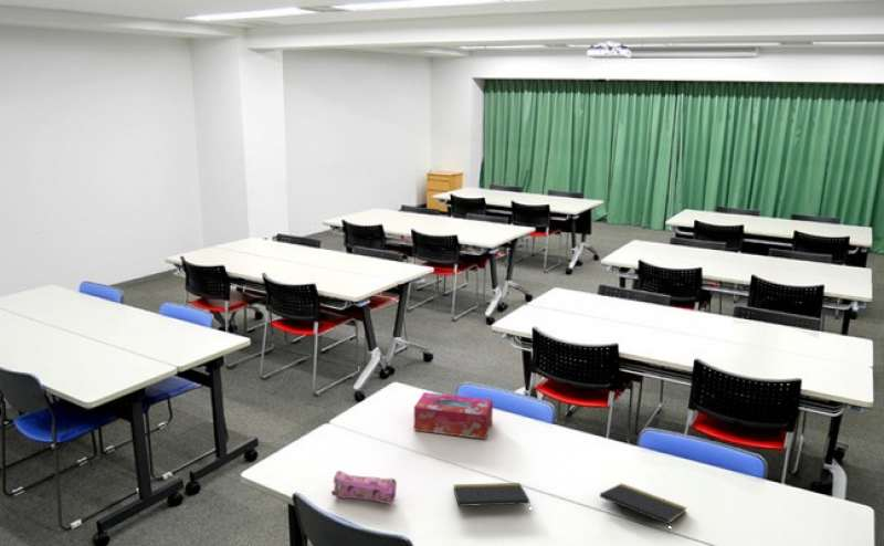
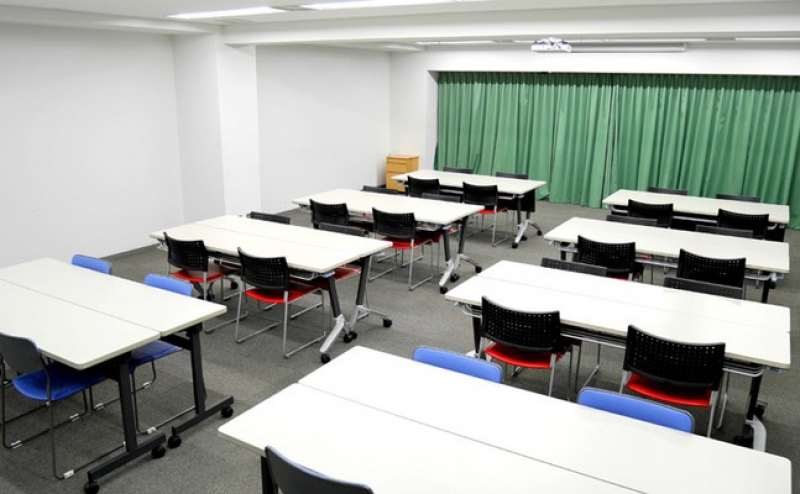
- notepad (490, 494)
- tissue box (453, 414)
- notepad (642, 502)
- pencil case (365, 487)
